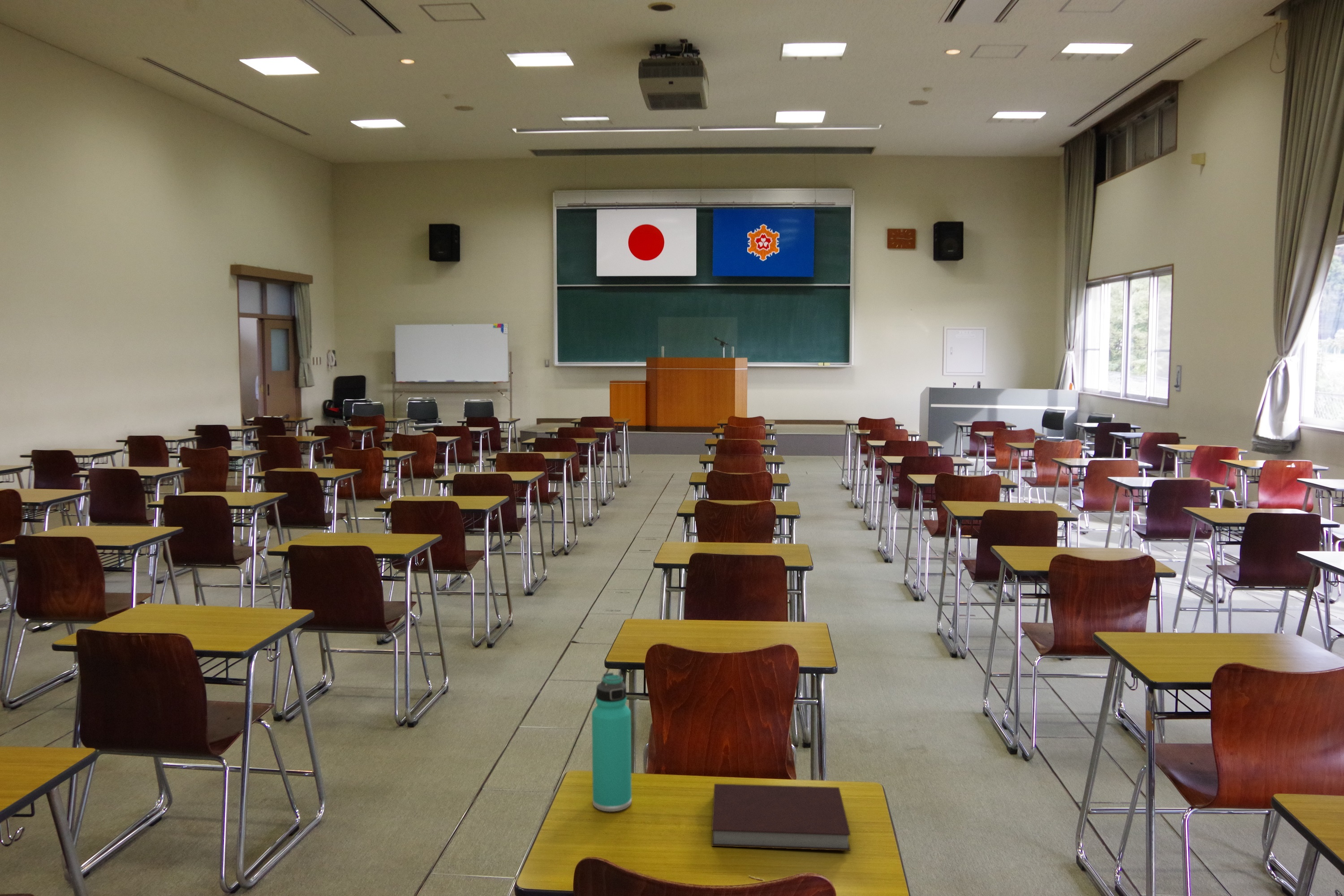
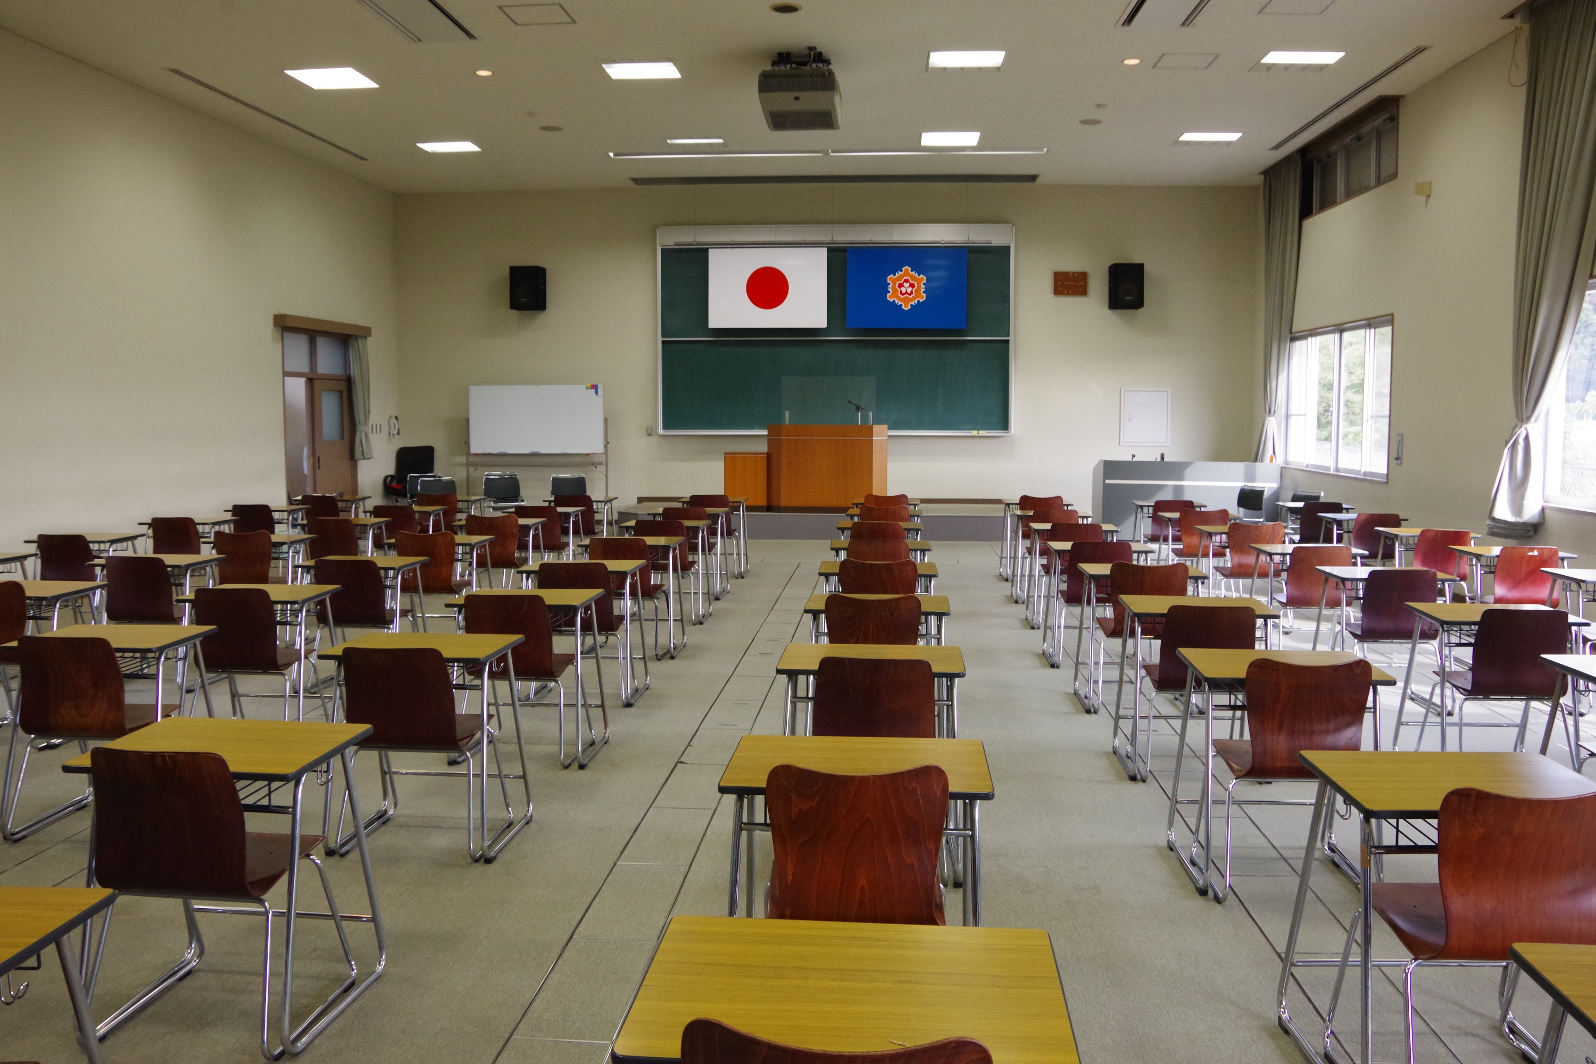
- notebook (778, 815)
- thermos bottle (612, 739)
